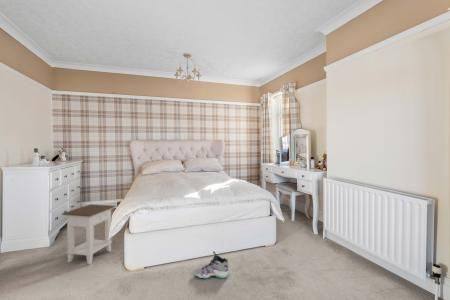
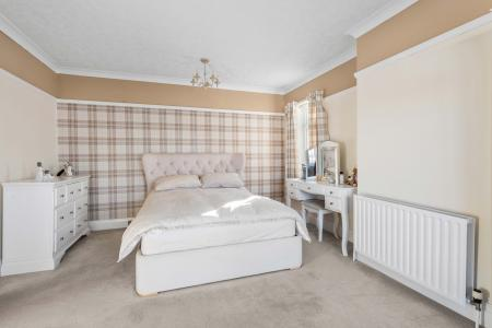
- sneaker (211, 263)
- nightstand (90, 232)
